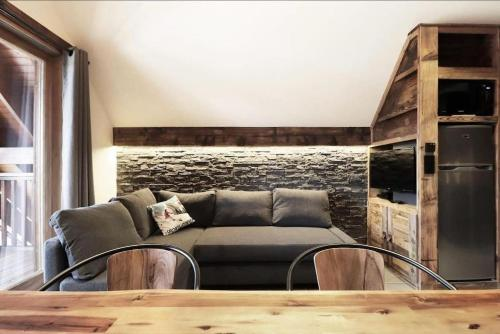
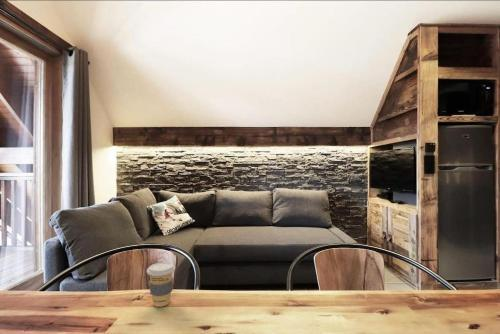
+ coffee cup (161, 284)
